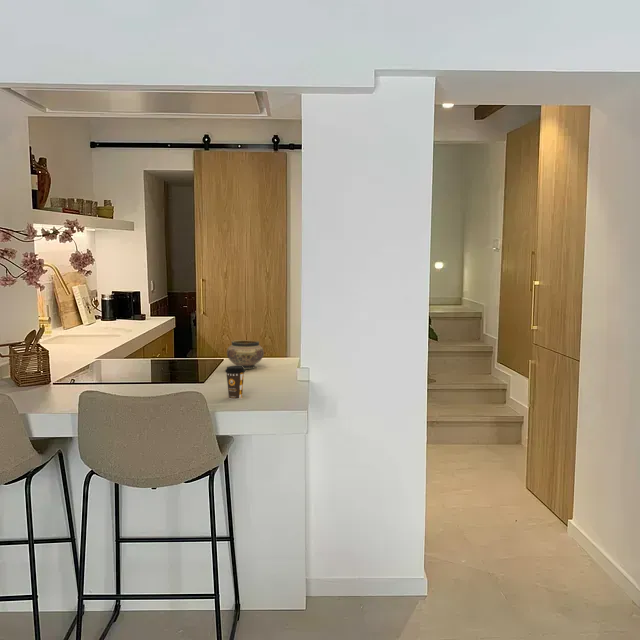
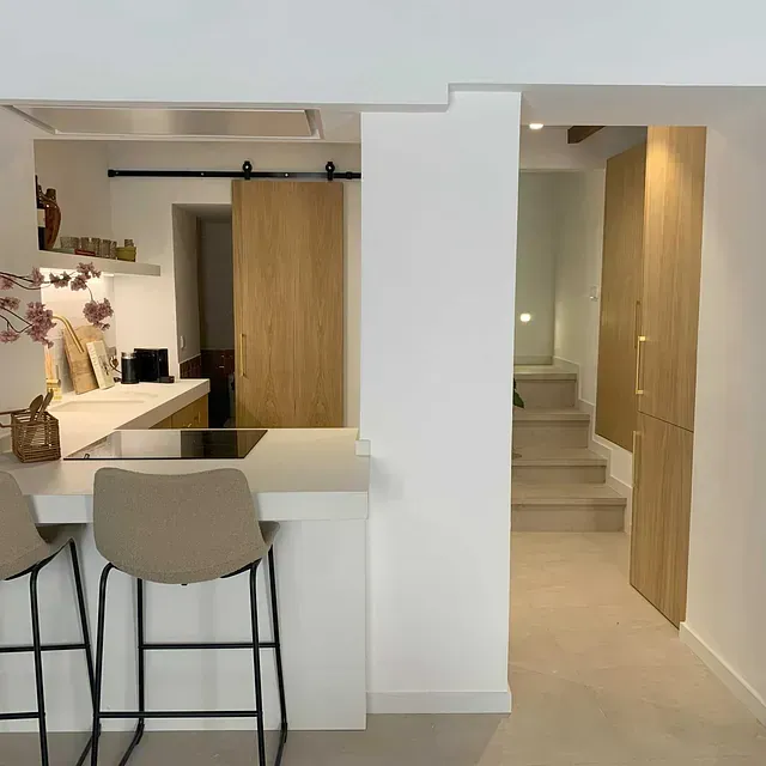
- ceramic bowl (245, 354)
- coffee cup (235, 382)
